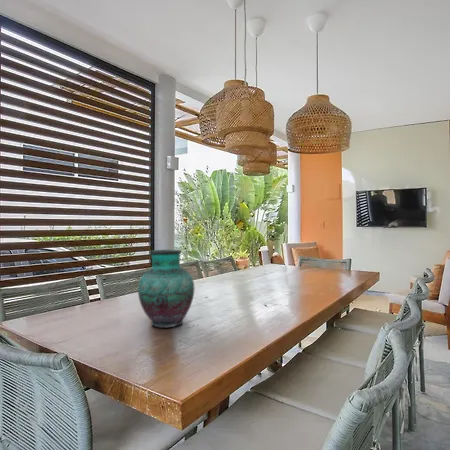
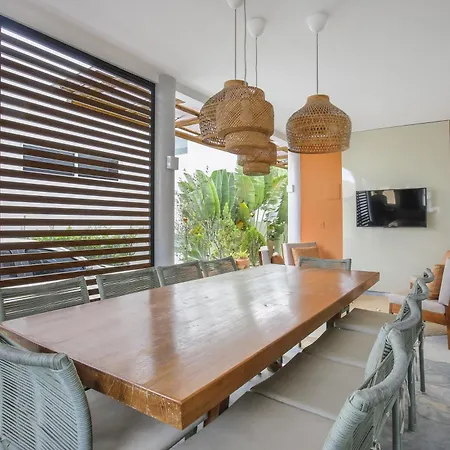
- vase (166, 286)
